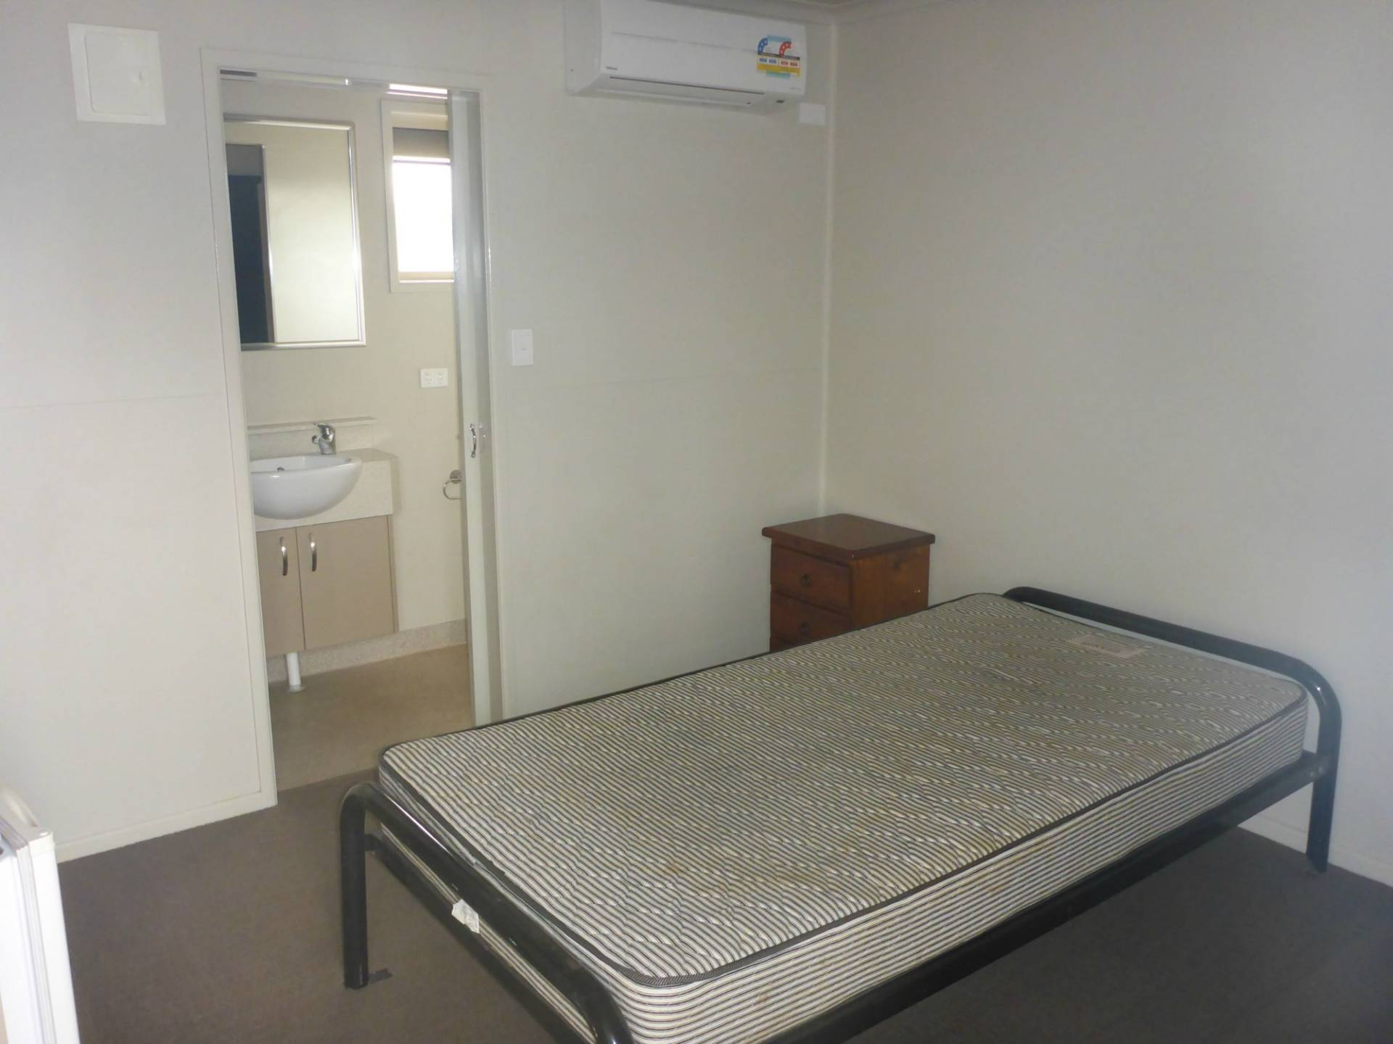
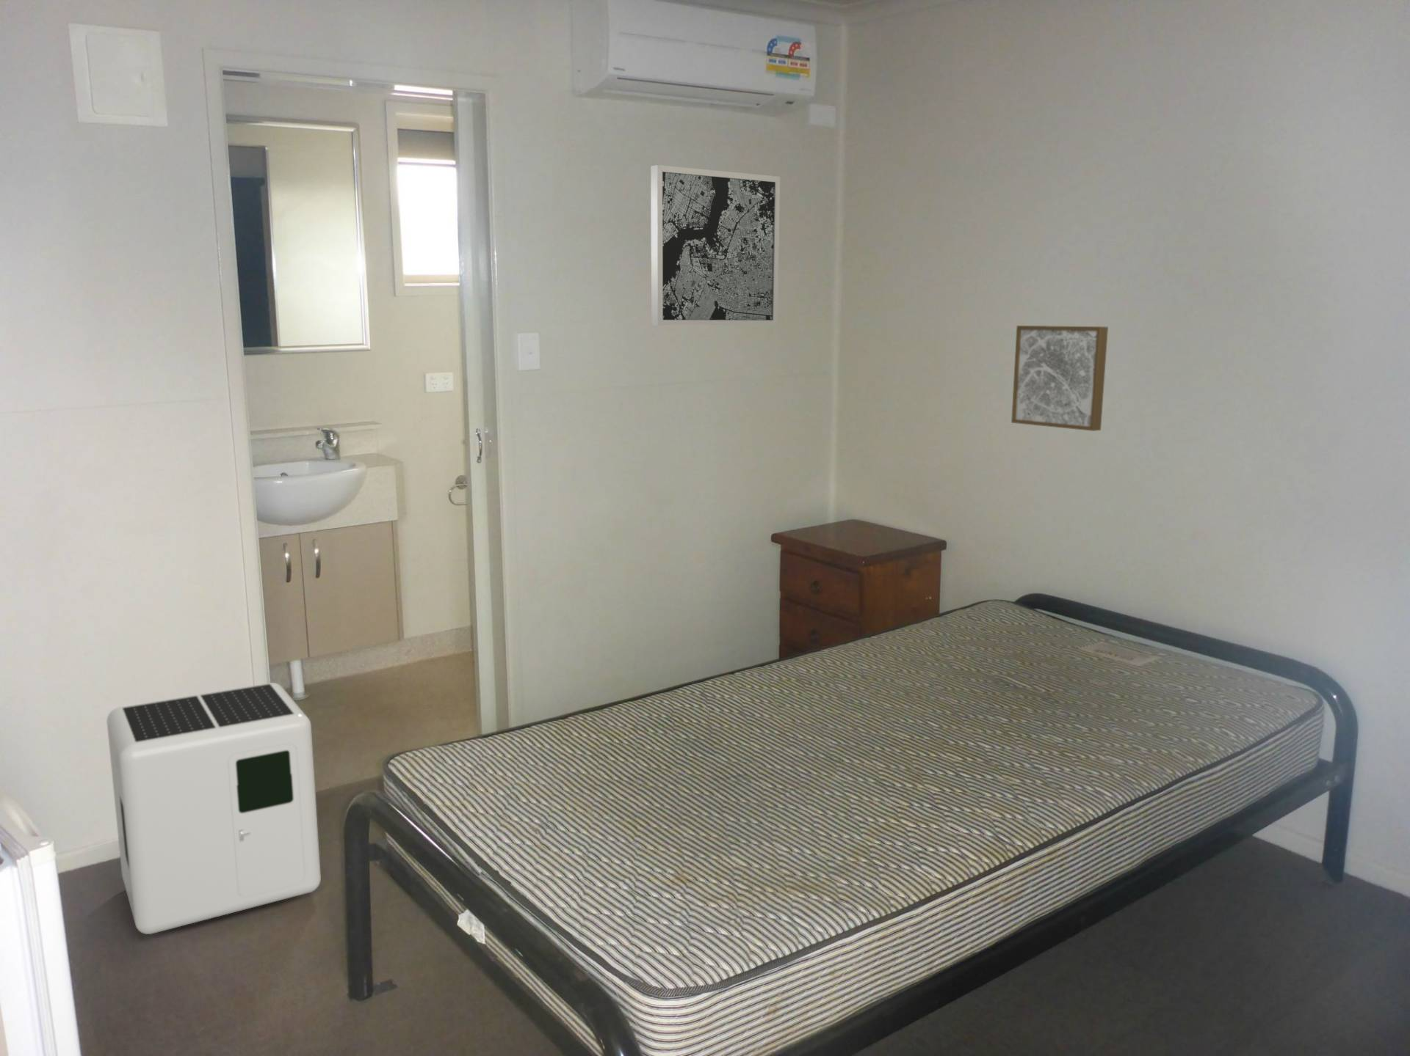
+ wall art (1057, 376)
+ air purifier (215, 804)
+ wall art (717, 248)
